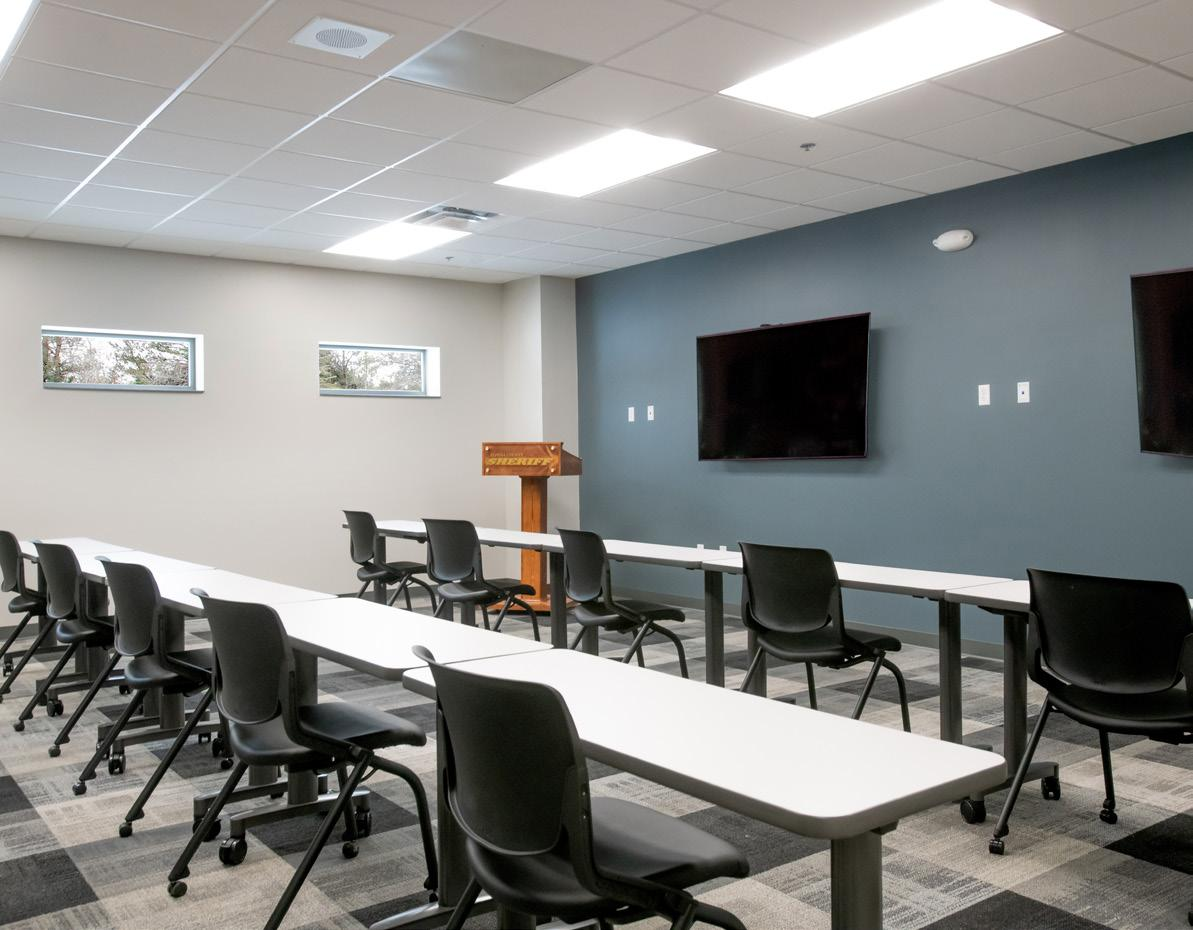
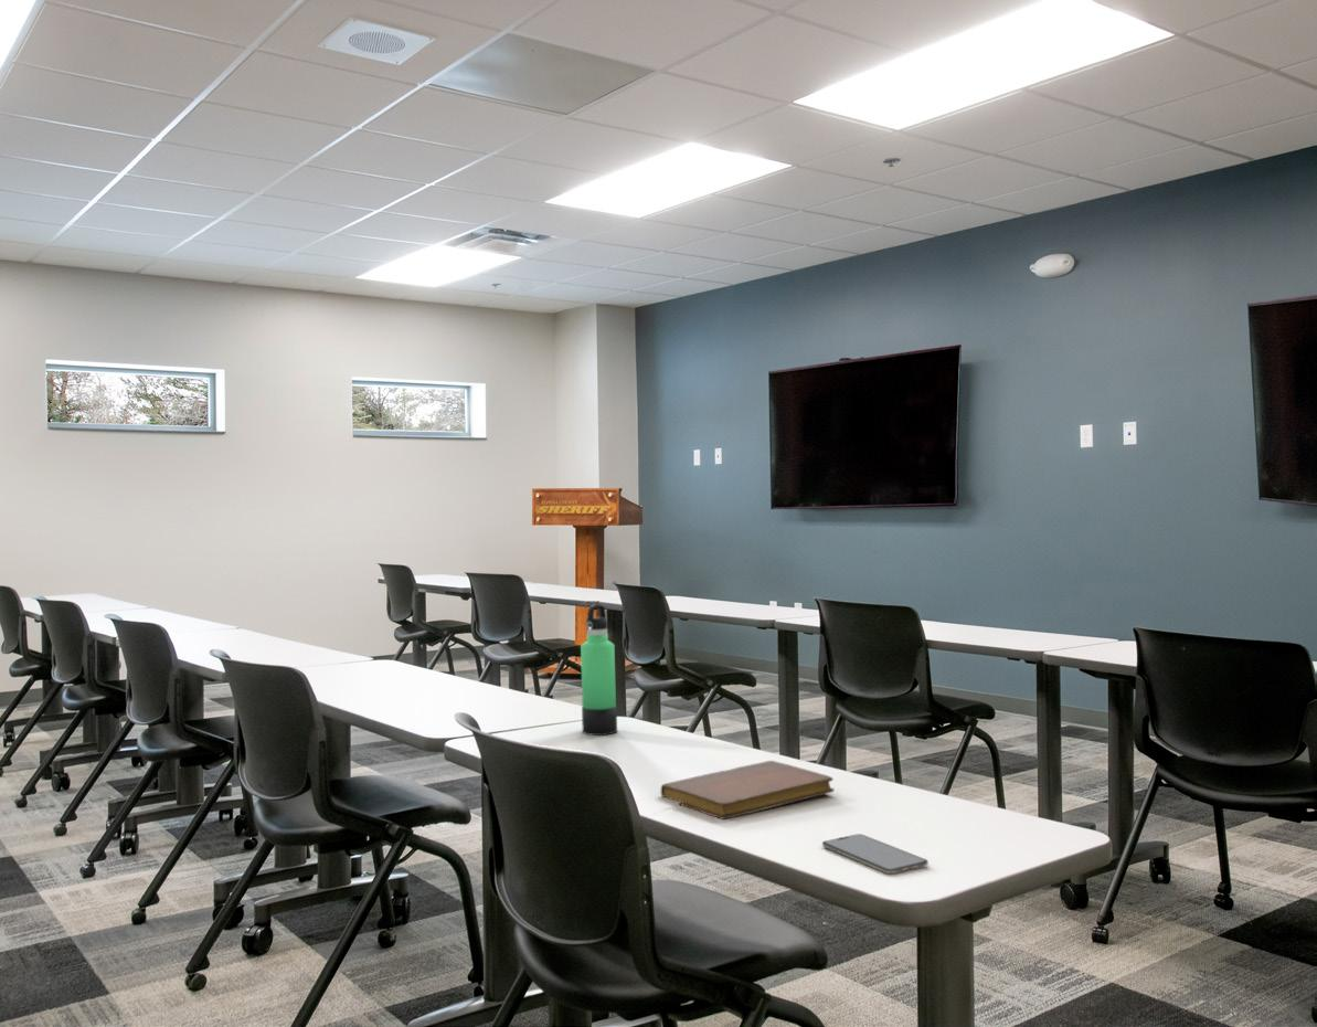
+ notebook (747, 787)
+ smartphone (873, 853)
+ thermos bottle (597, 668)
